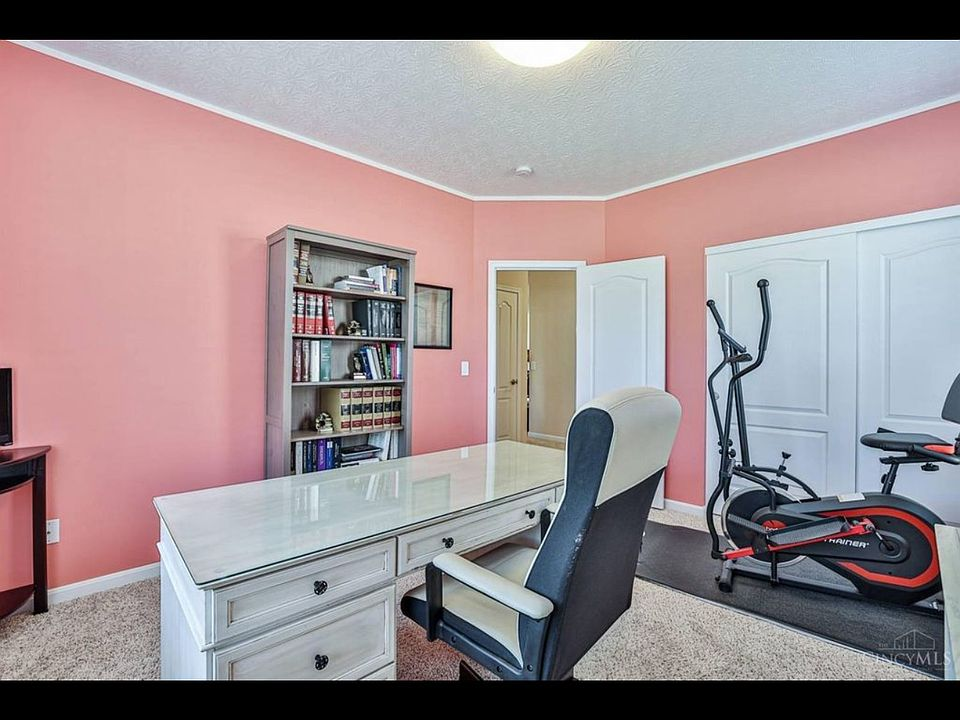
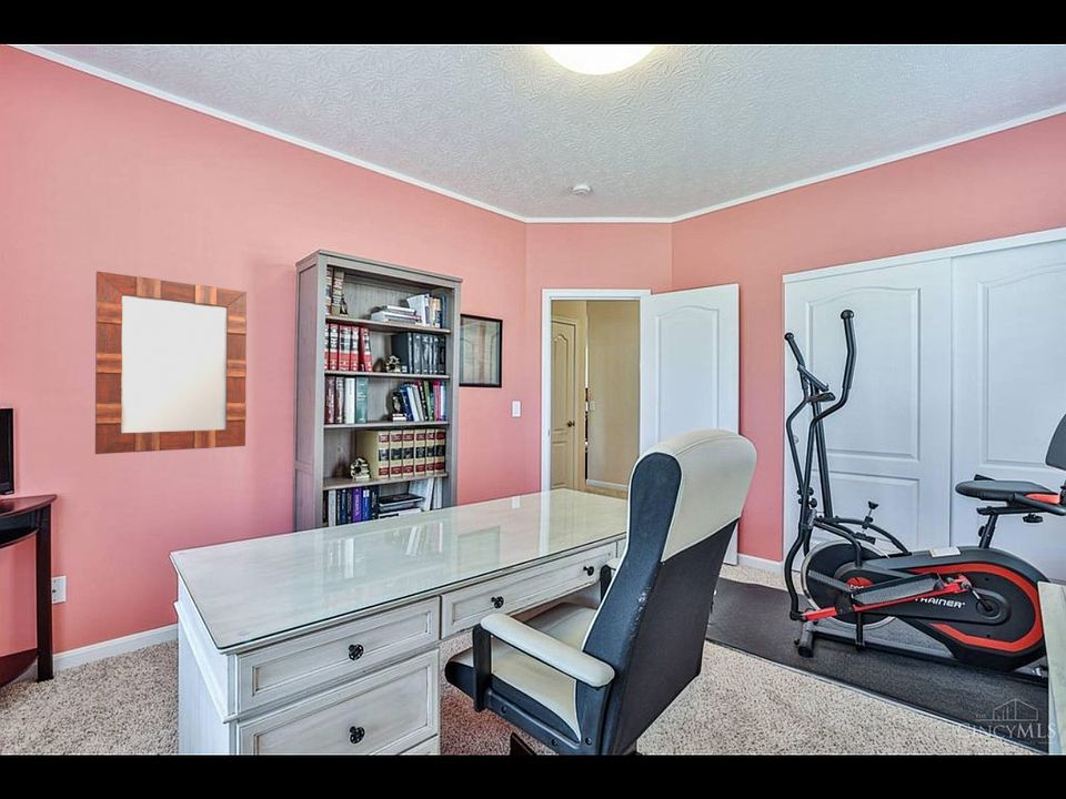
+ home mirror (177, 365)
